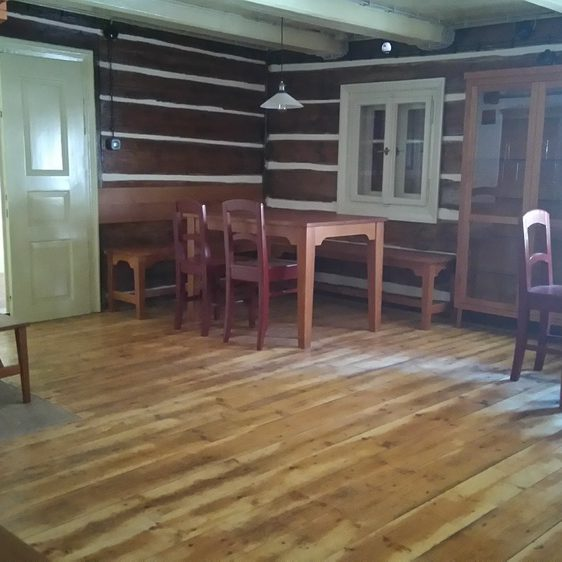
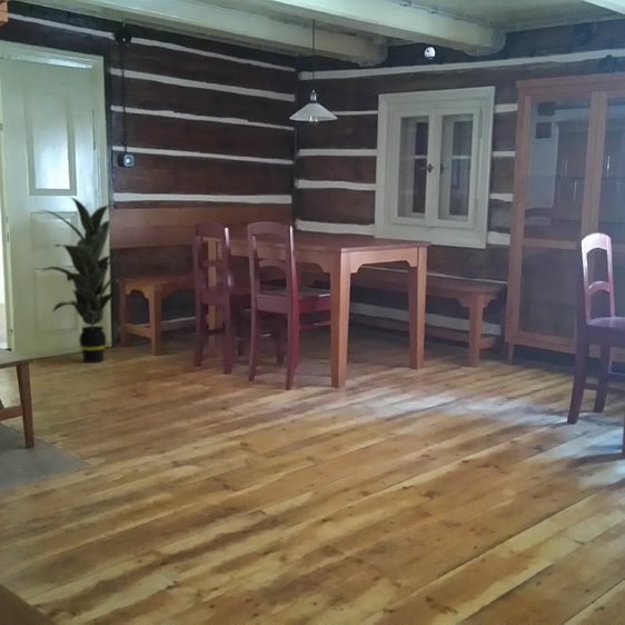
+ indoor plant (83, 279)
